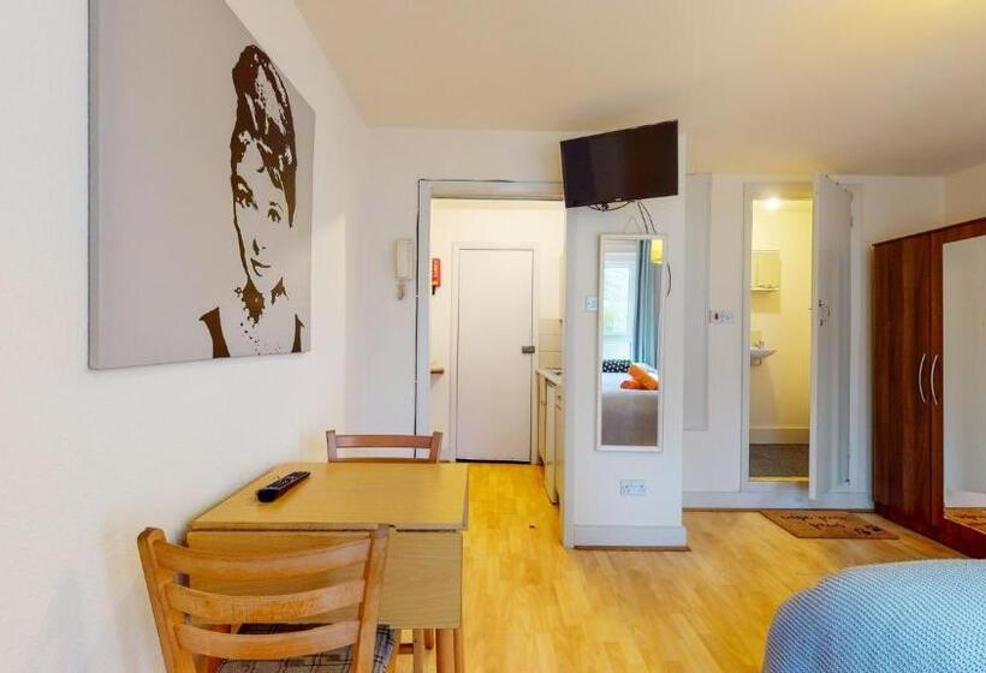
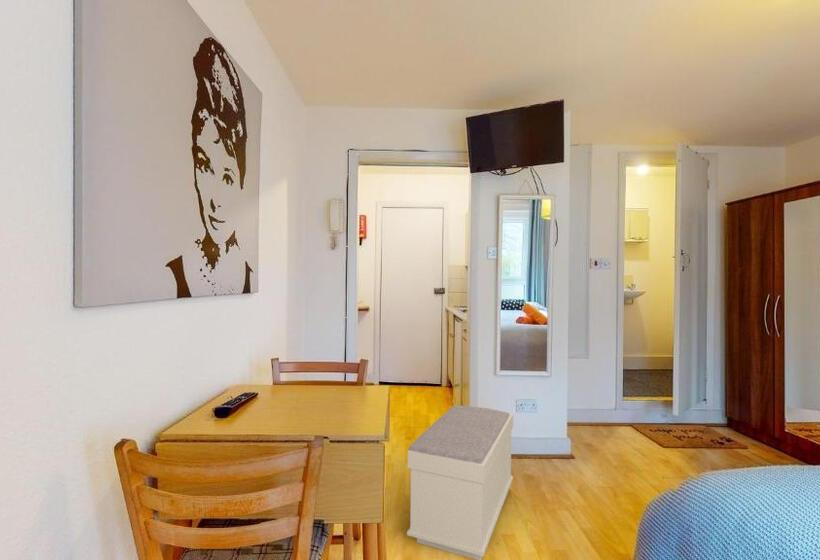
+ bench (465, 469)
